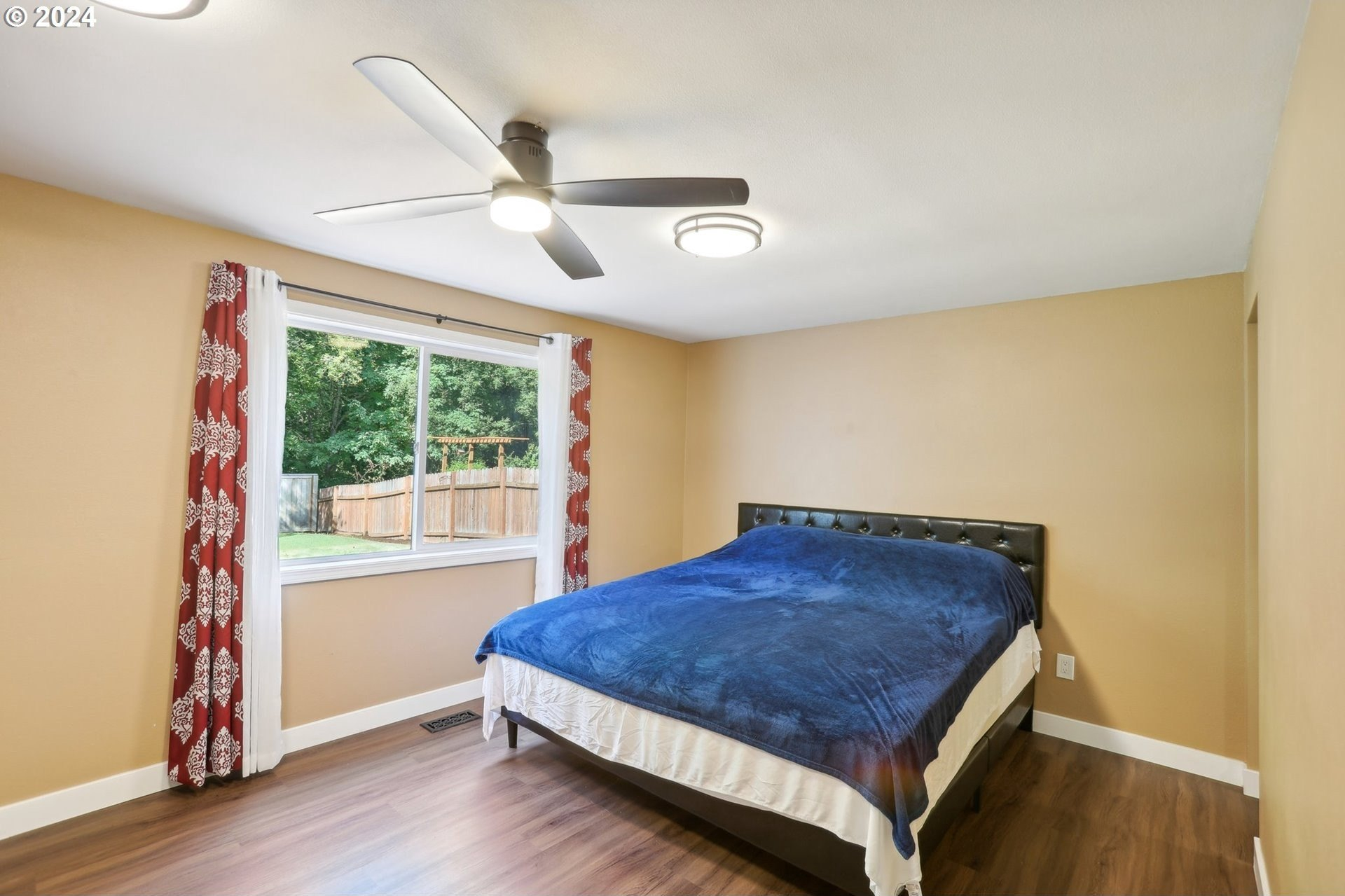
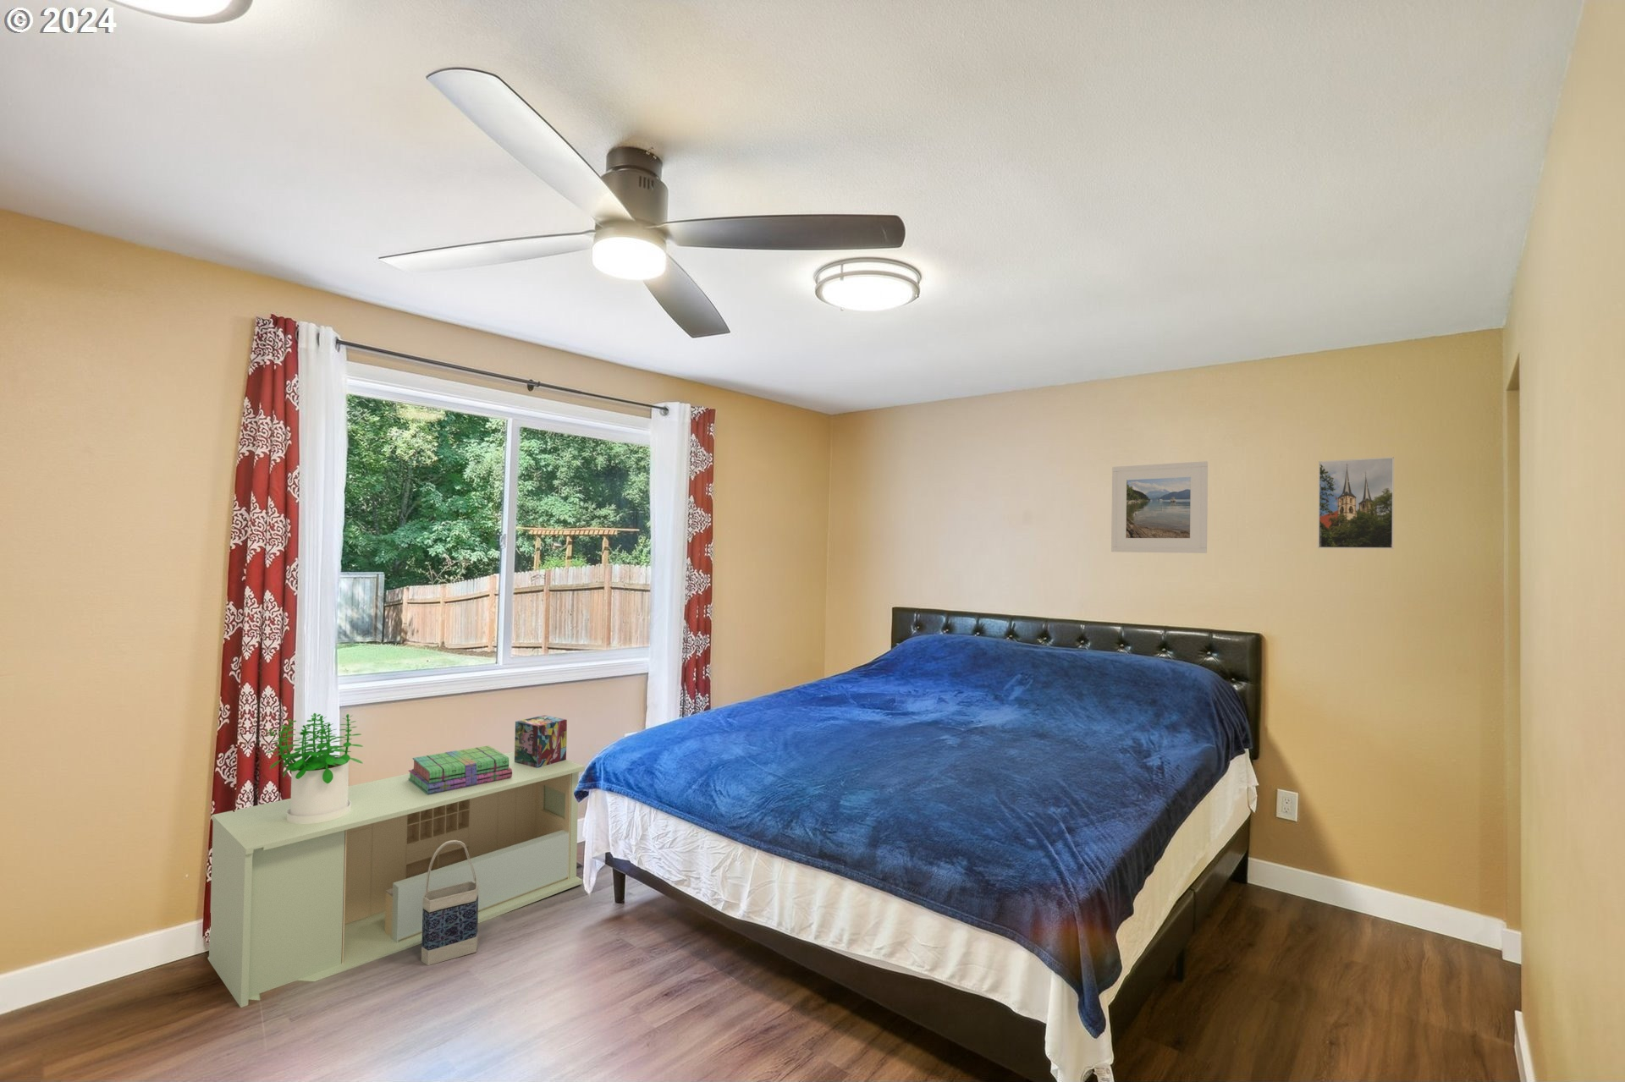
+ stack of books (460, 767)
+ potted plant (313, 764)
+ decorative box (541, 740)
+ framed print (1157, 507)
+ storage bench (417, 853)
+ bag (451, 897)
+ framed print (1356, 504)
